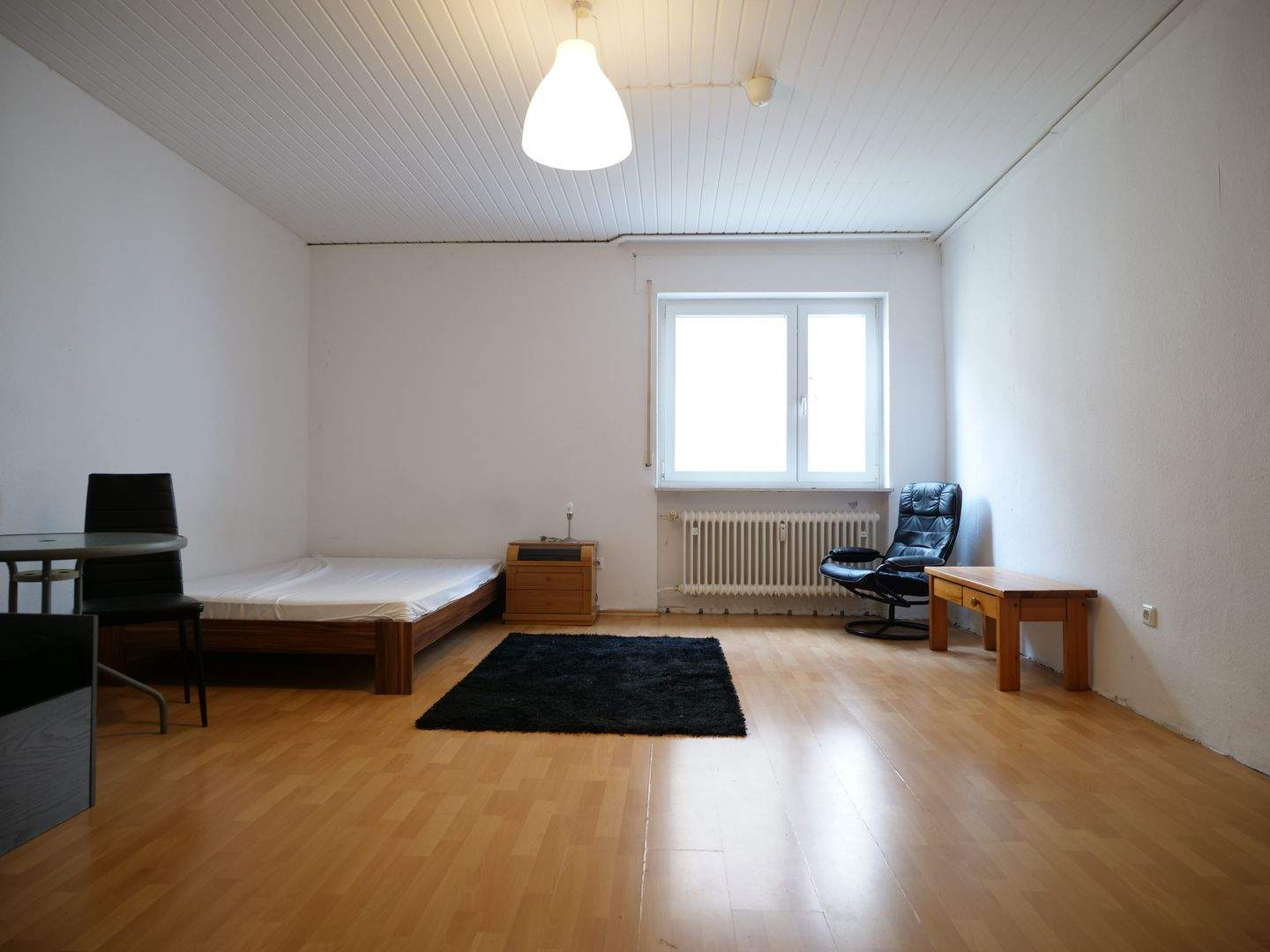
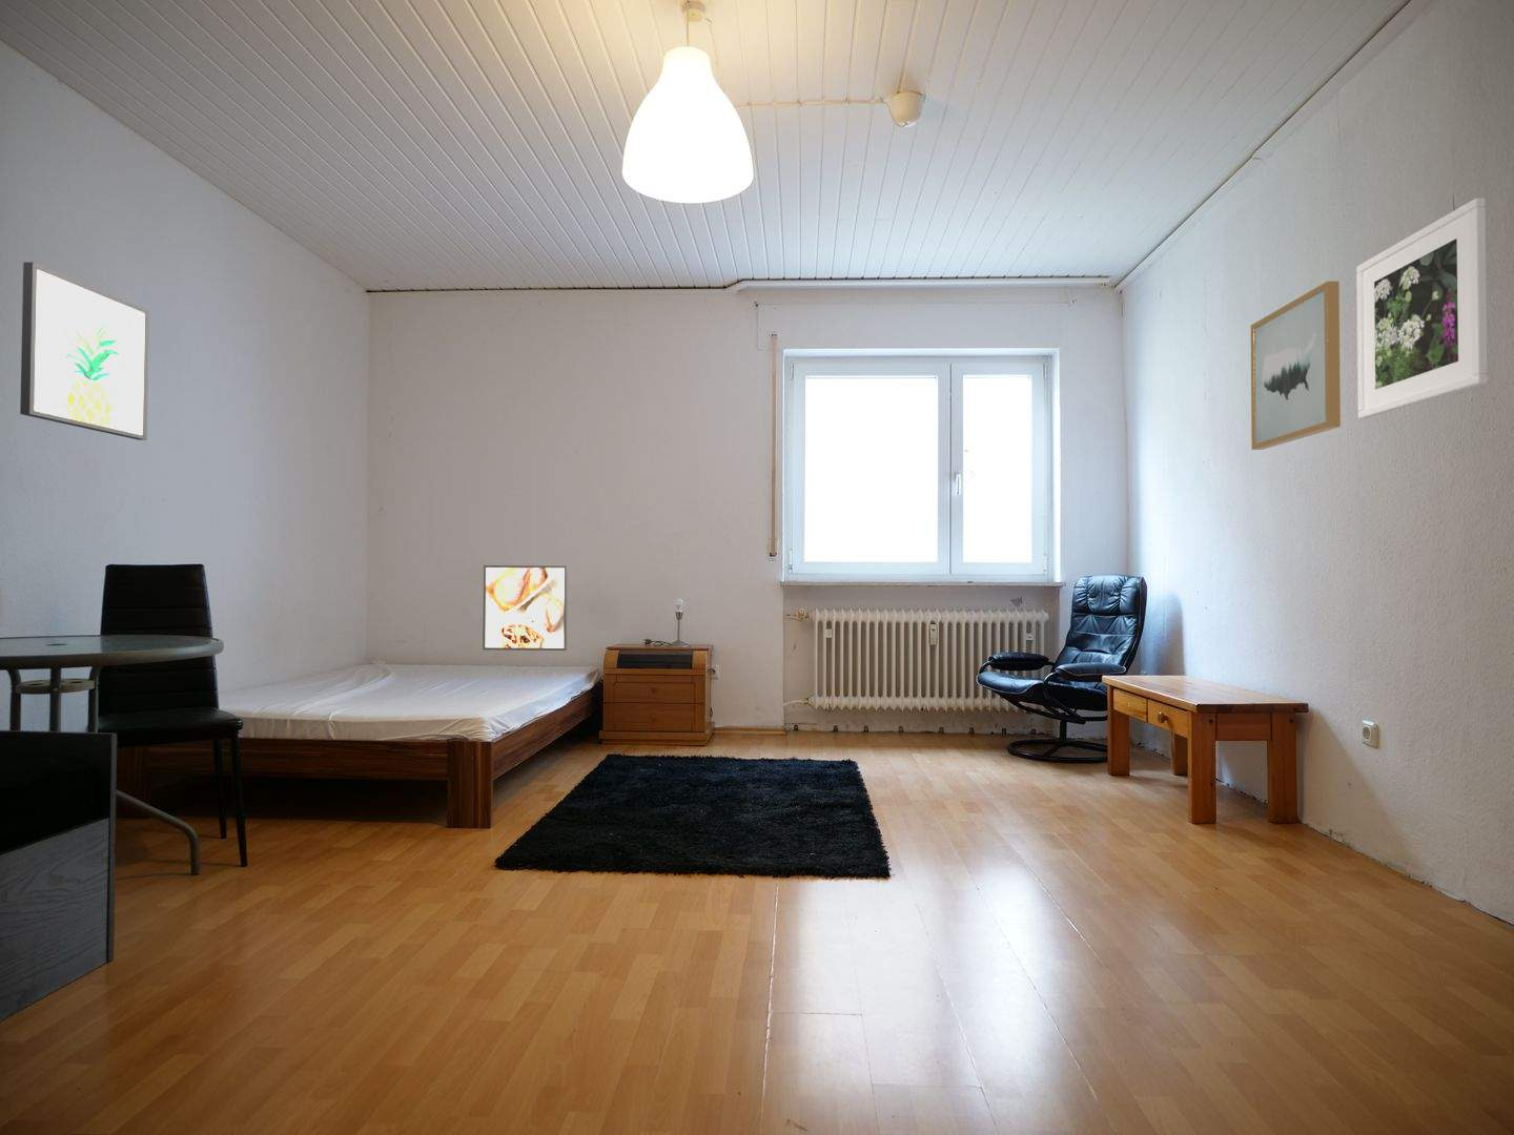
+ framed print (1415, 318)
+ wall art (89, 358)
+ wall art (1291, 371)
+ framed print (525, 607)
